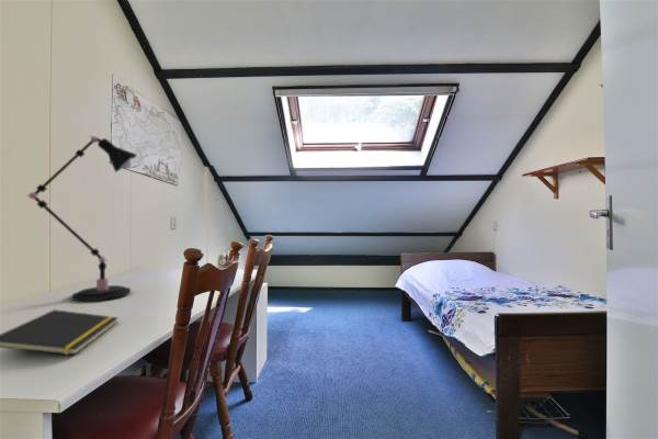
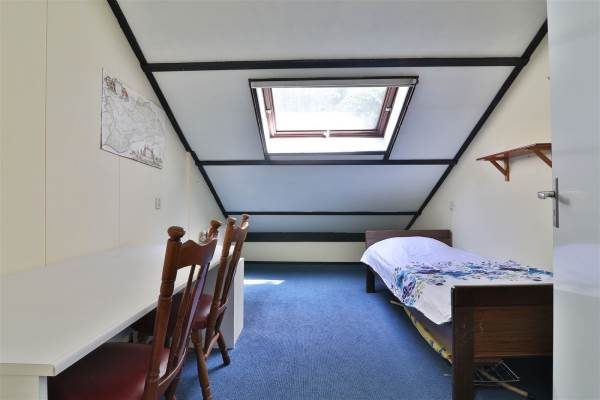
- desk lamp (73, 230)
- notepad (63, 329)
